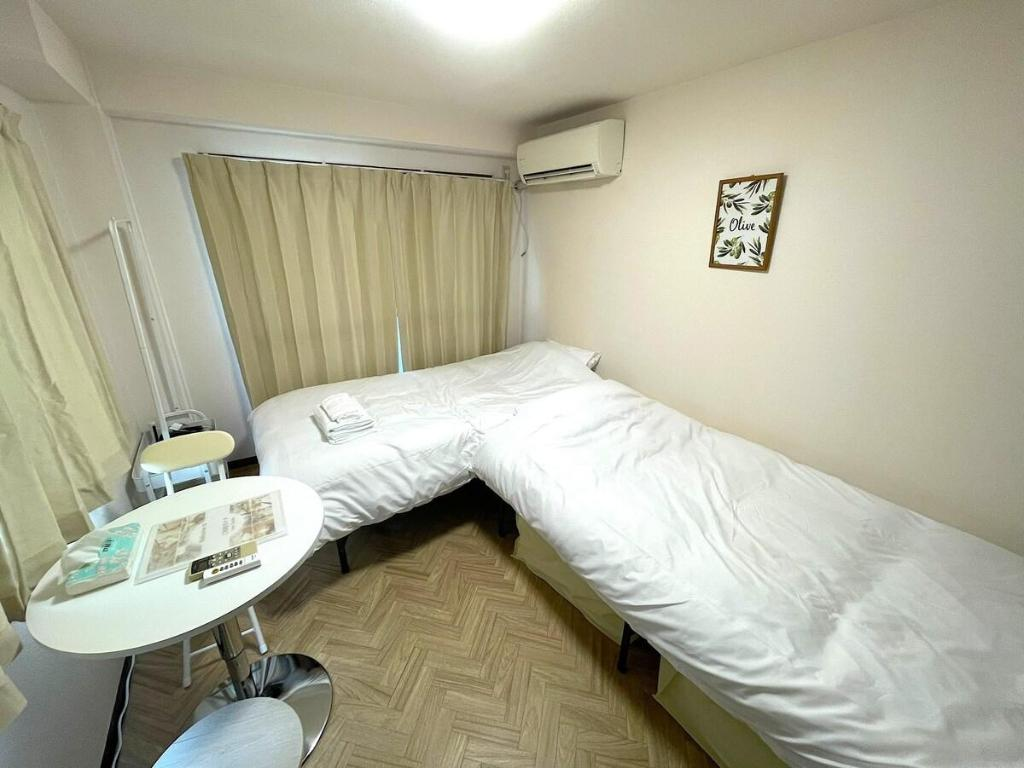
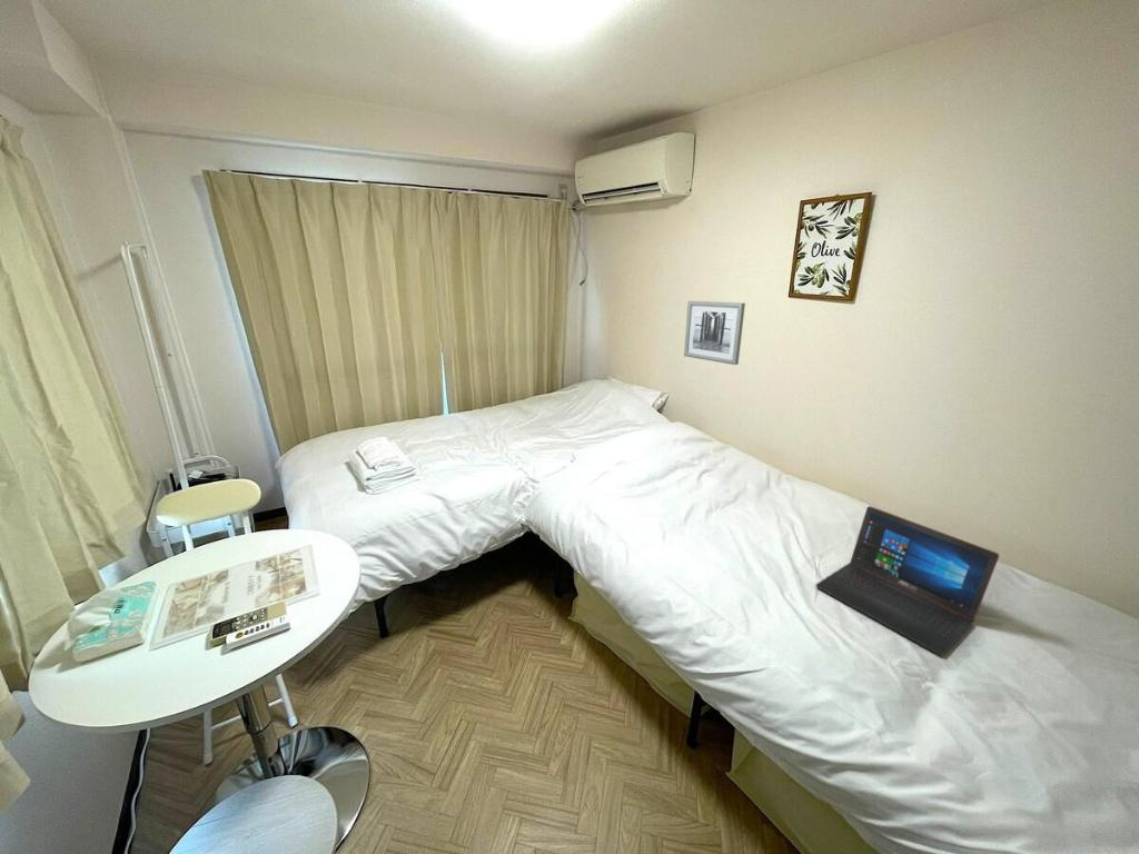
+ laptop (900, 572)
+ wall art (712, 331)
